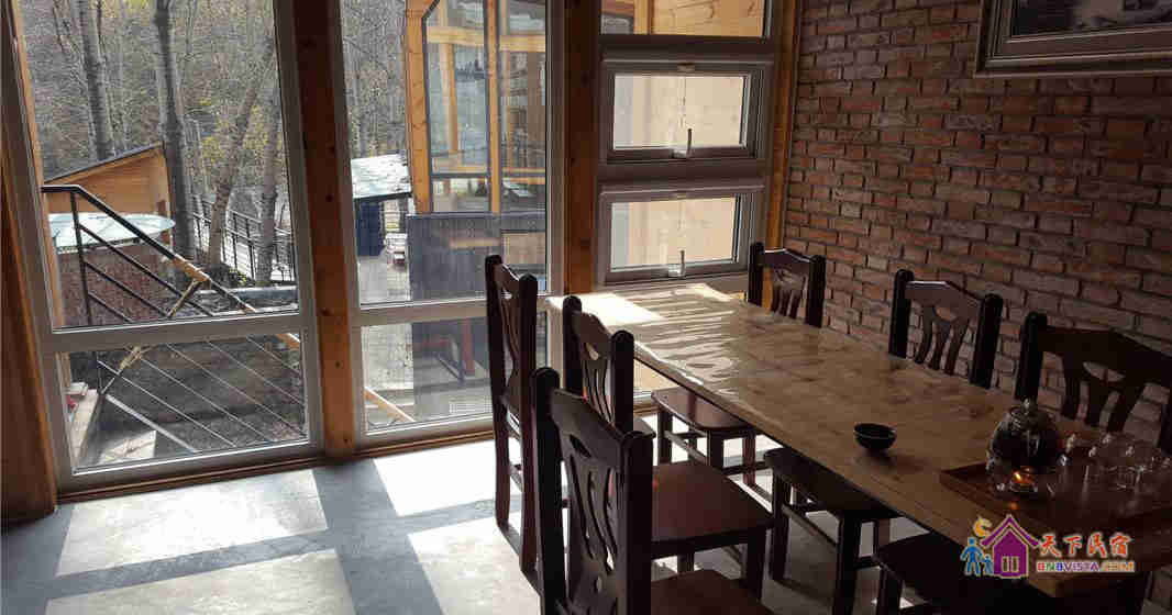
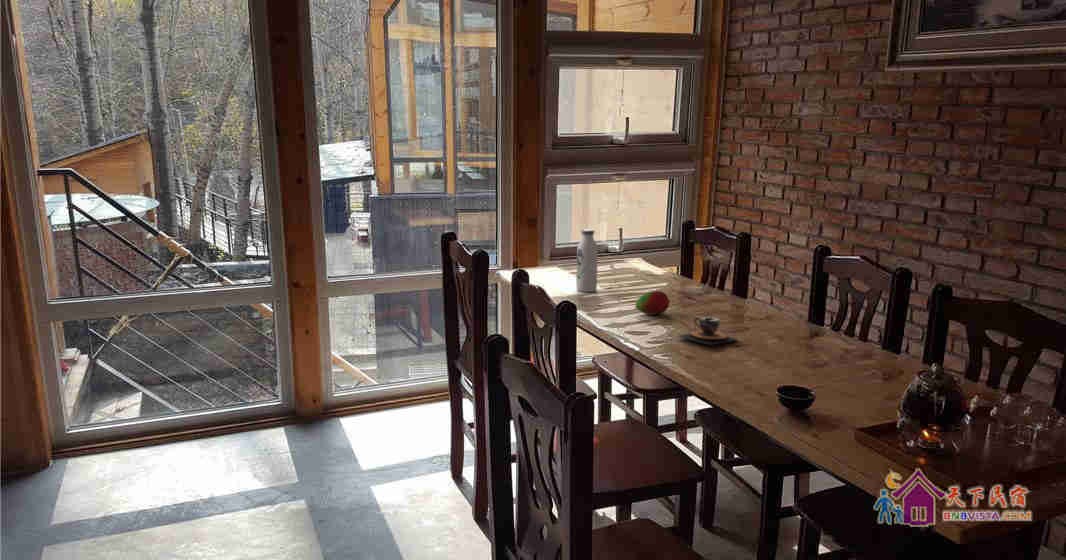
+ fruit (653, 302)
+ water bottle (587, 259)
+ teacup (708, 329)
